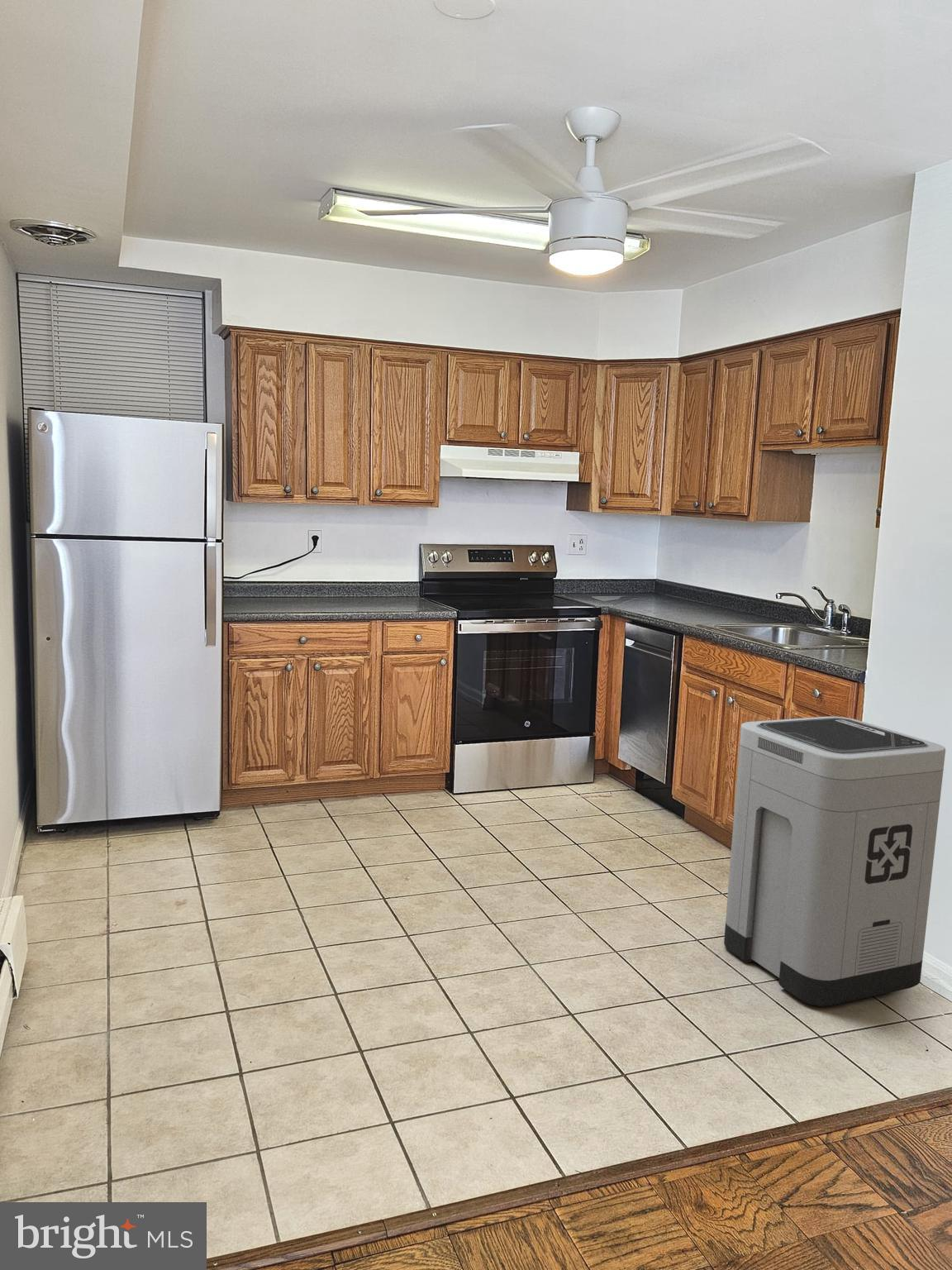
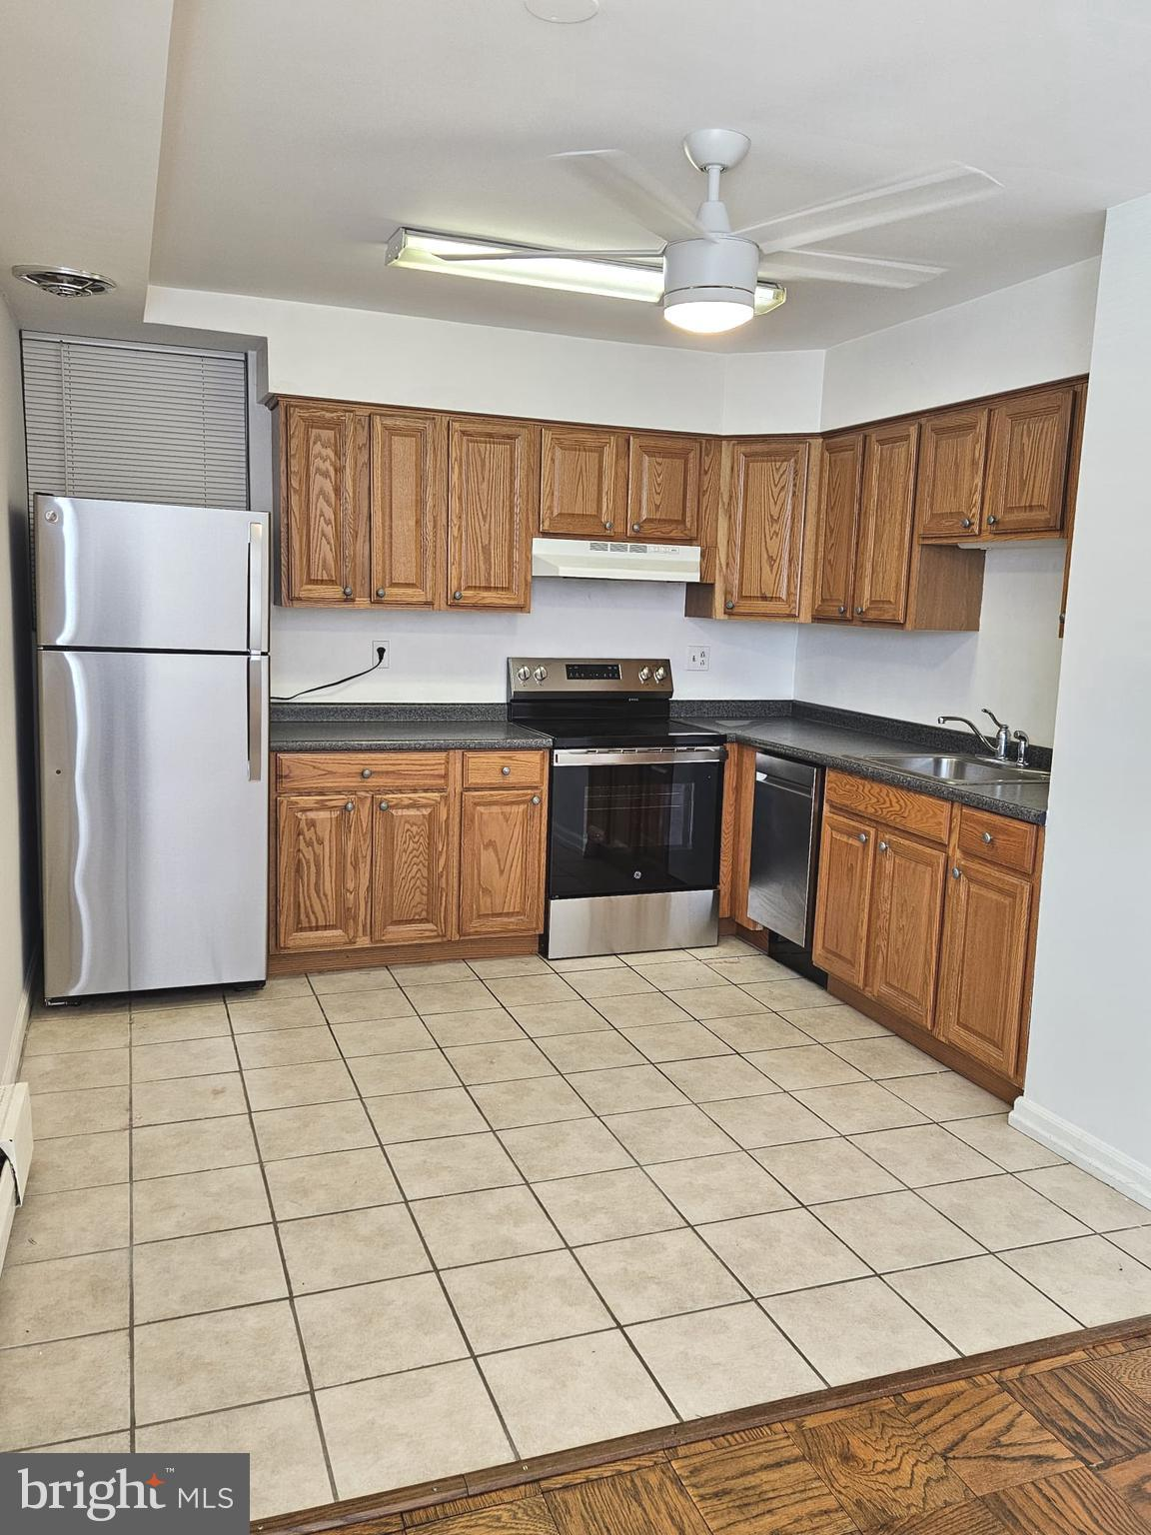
- trash can (829, 851)
